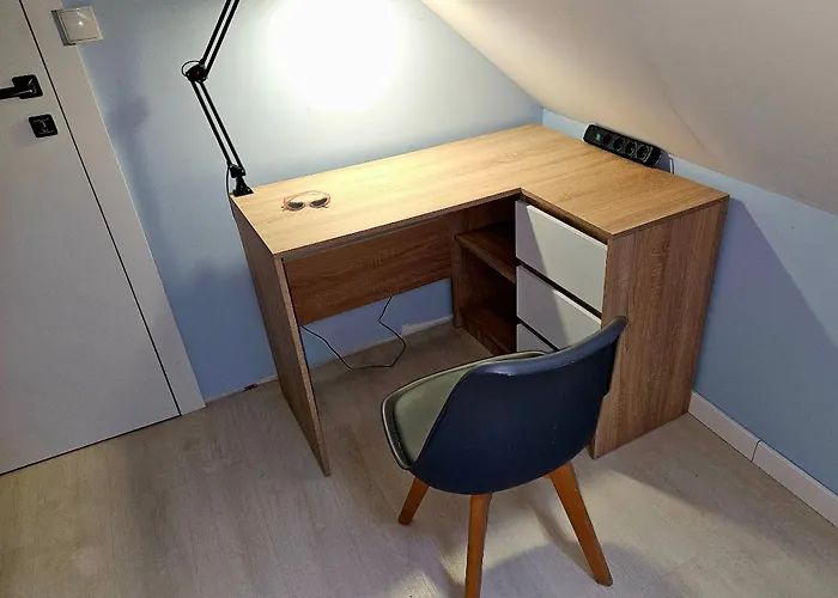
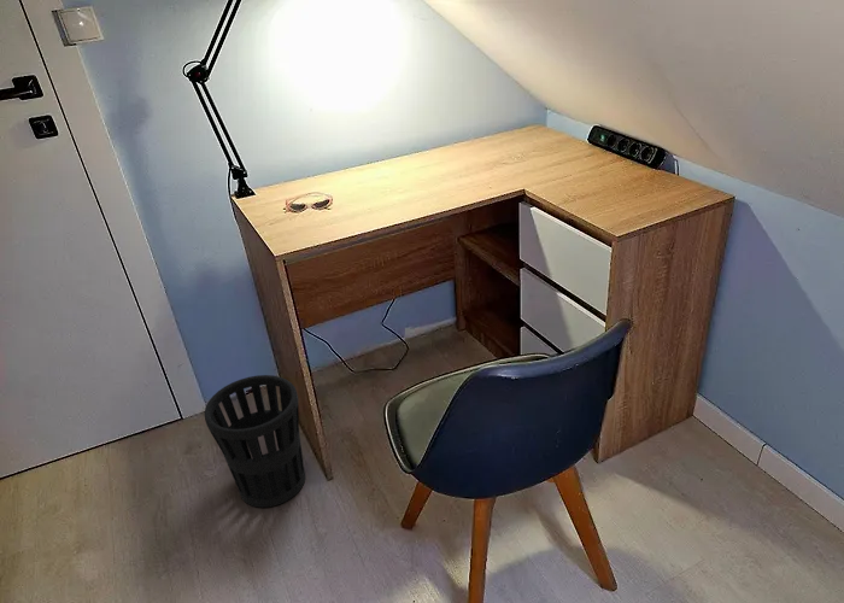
+ wastebasket (259, 445)
